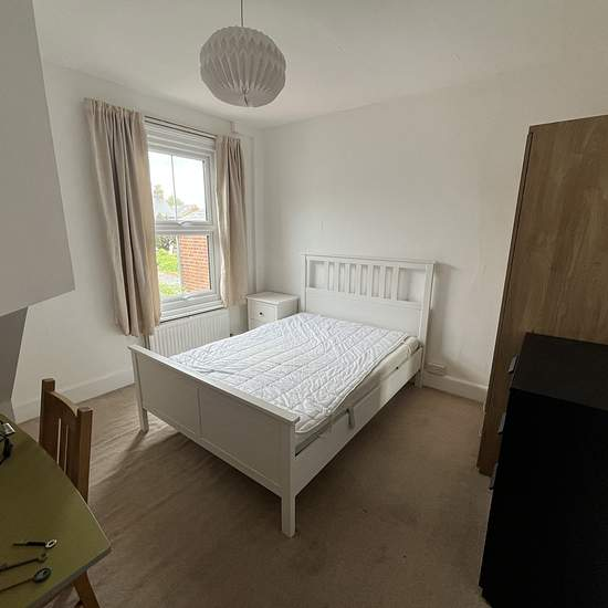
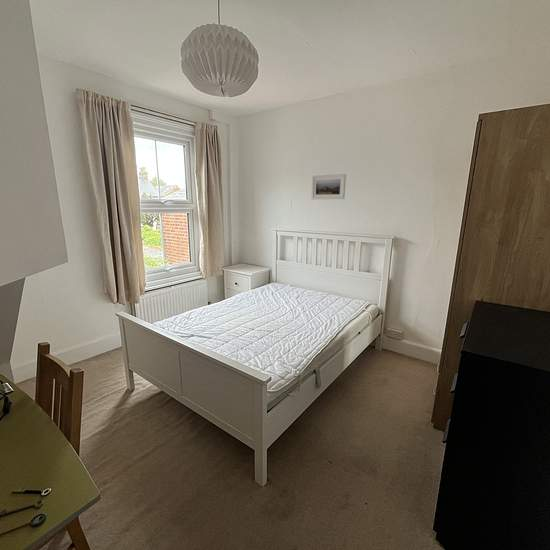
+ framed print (327, 187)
